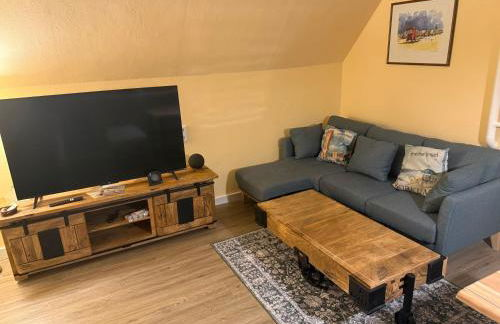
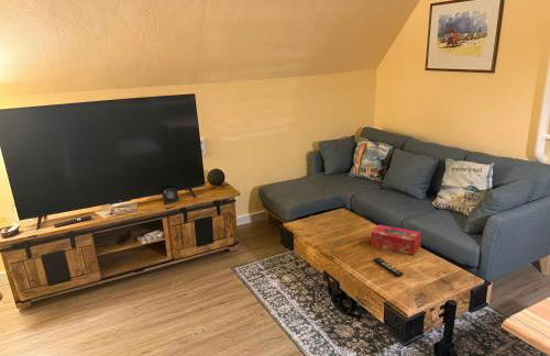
+ tissue box (395, 238)
+ remote control (387, 266)
